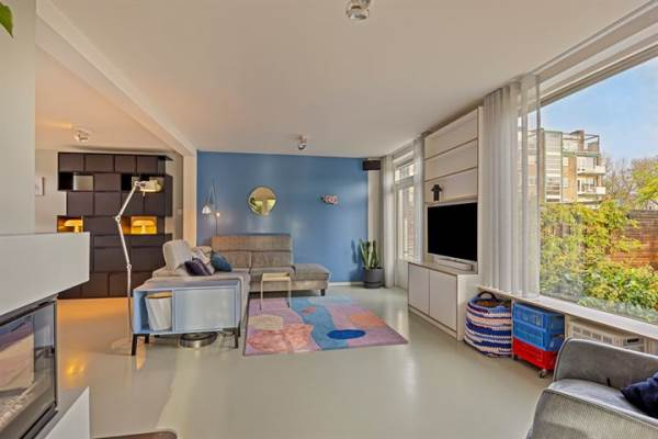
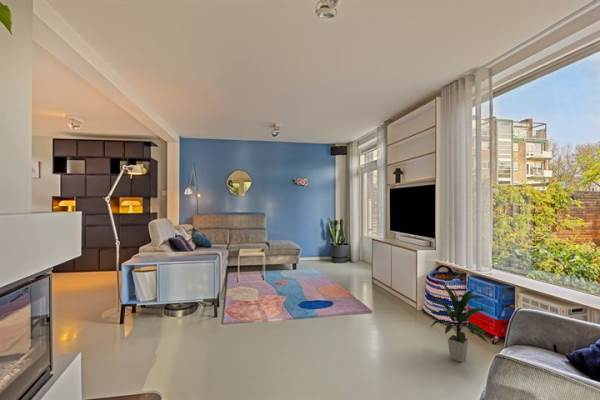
+ indoor plant (460, 321)
